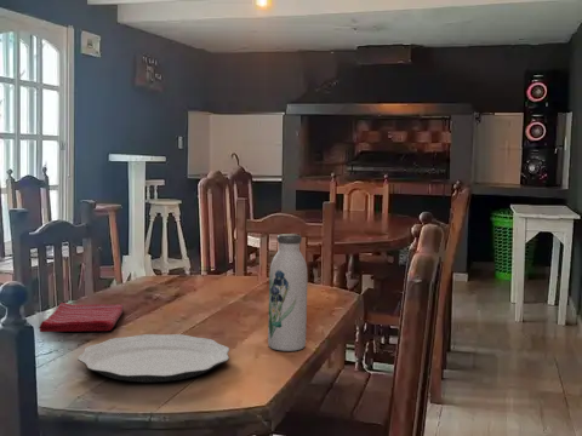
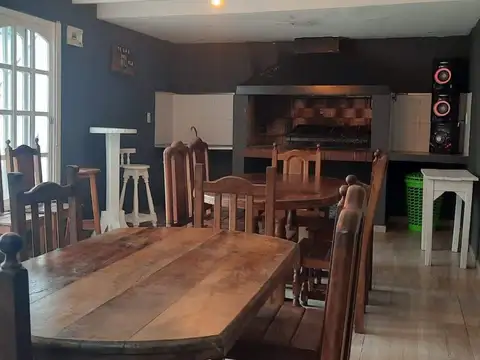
- dish towel (84, 315)
- water bottle (287, 291)
- plate (155, 357)
